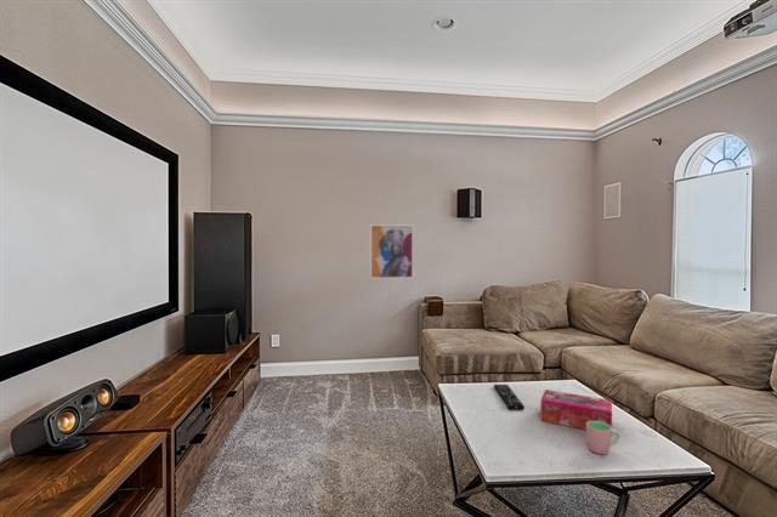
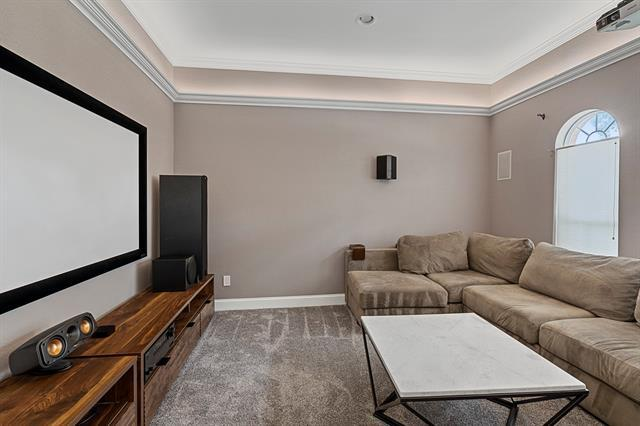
- remote control (507, 396)
- wall art (391, 251)
- cup (602, 437)
- tissue box (575, 410)
